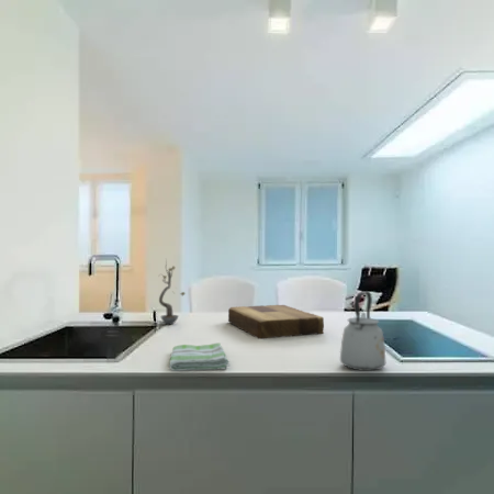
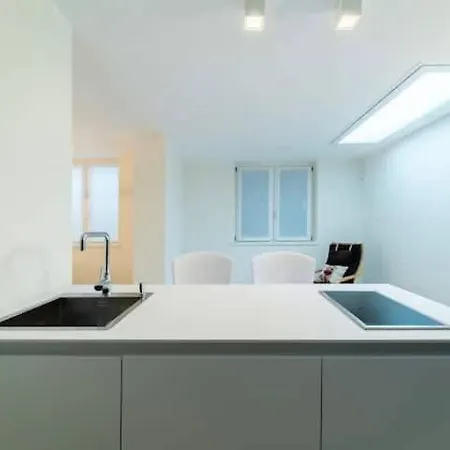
- plant (169, 288)
- dish towel (198, 353)
- cutting board (272, 318)
- kettle (366, 328)
